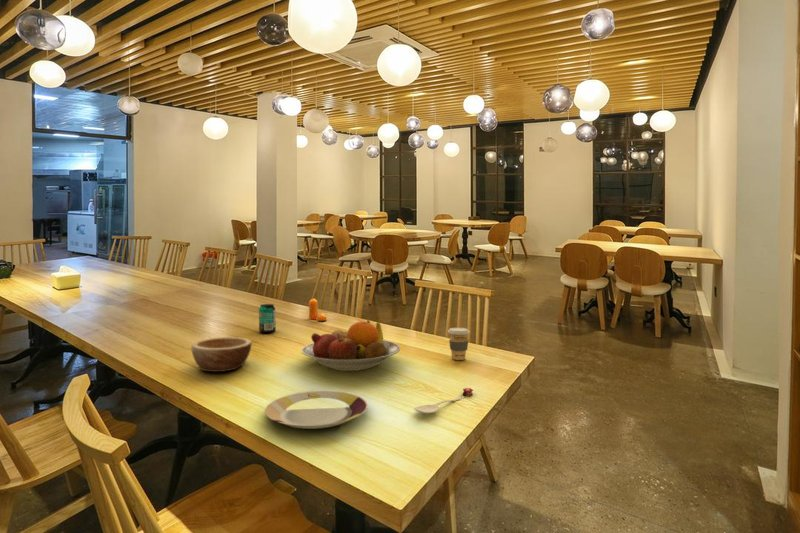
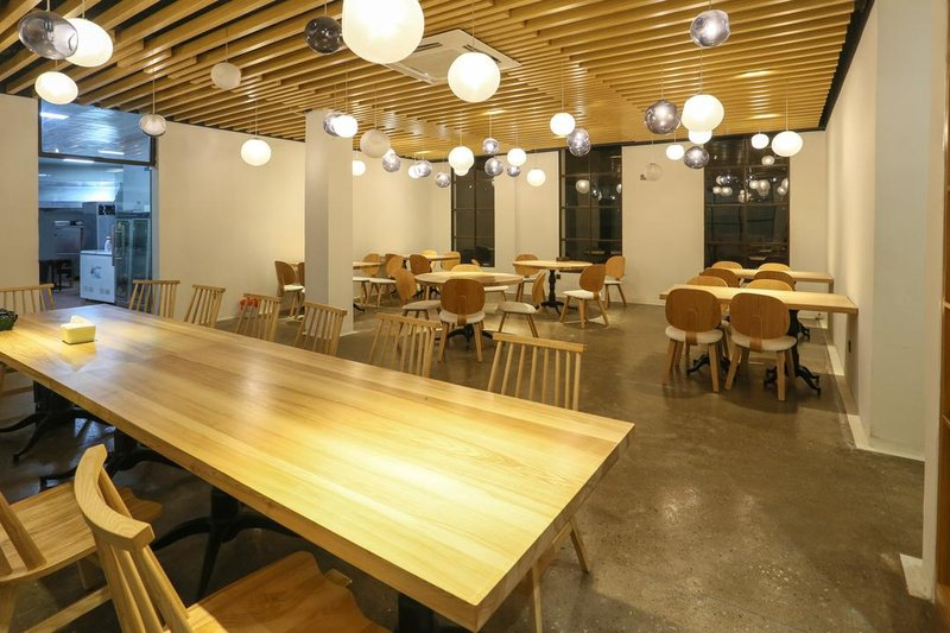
- bowl (222, 354)
- pepper shaker (317, 309)
- beverage can (267, 318)
- spoon (445, 400)
- coffee cup (458, 343)
- fruit bowl (351, 344)
- plate (317, 410)
